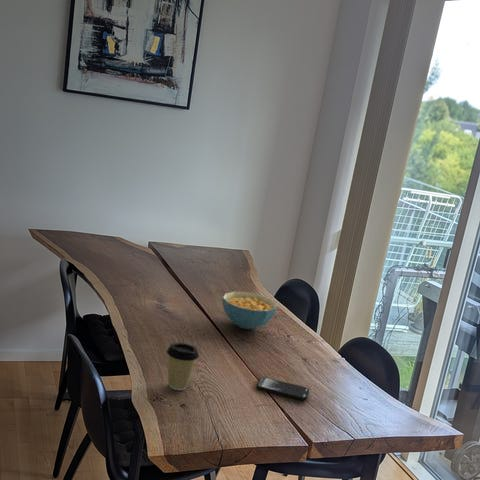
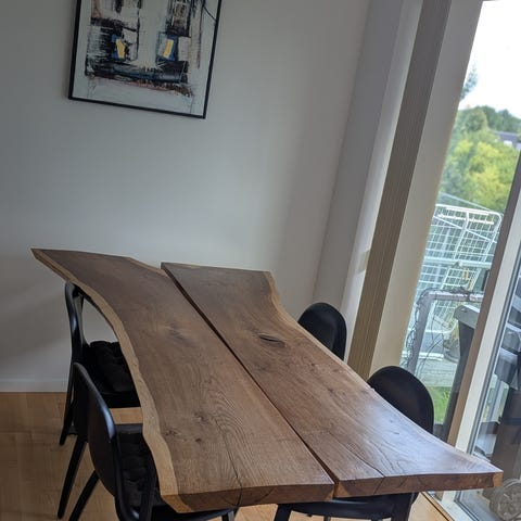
- smartphone (282, 388)
- coffee cup (180, 366)
- cereal bowl (247, 313)
